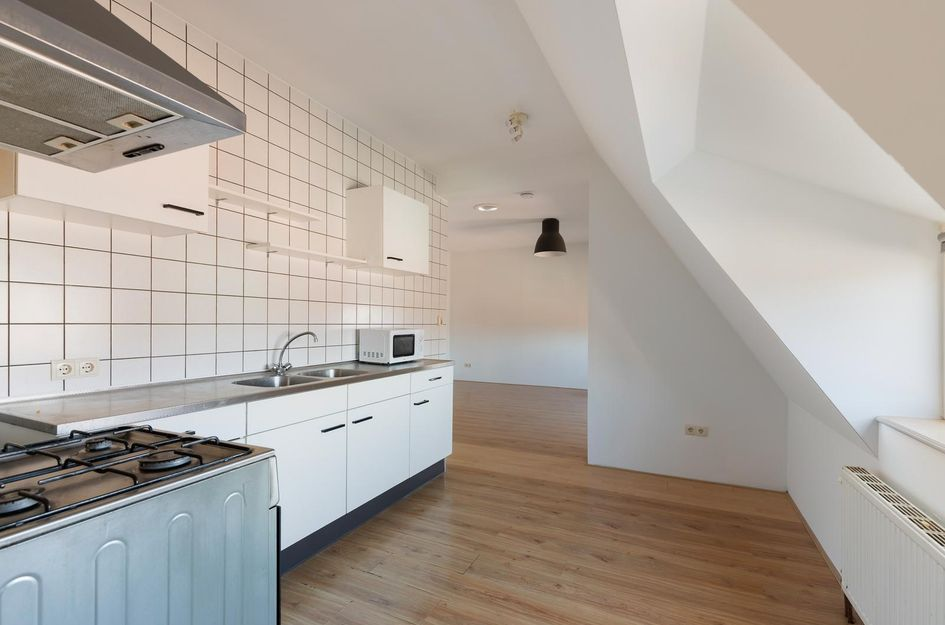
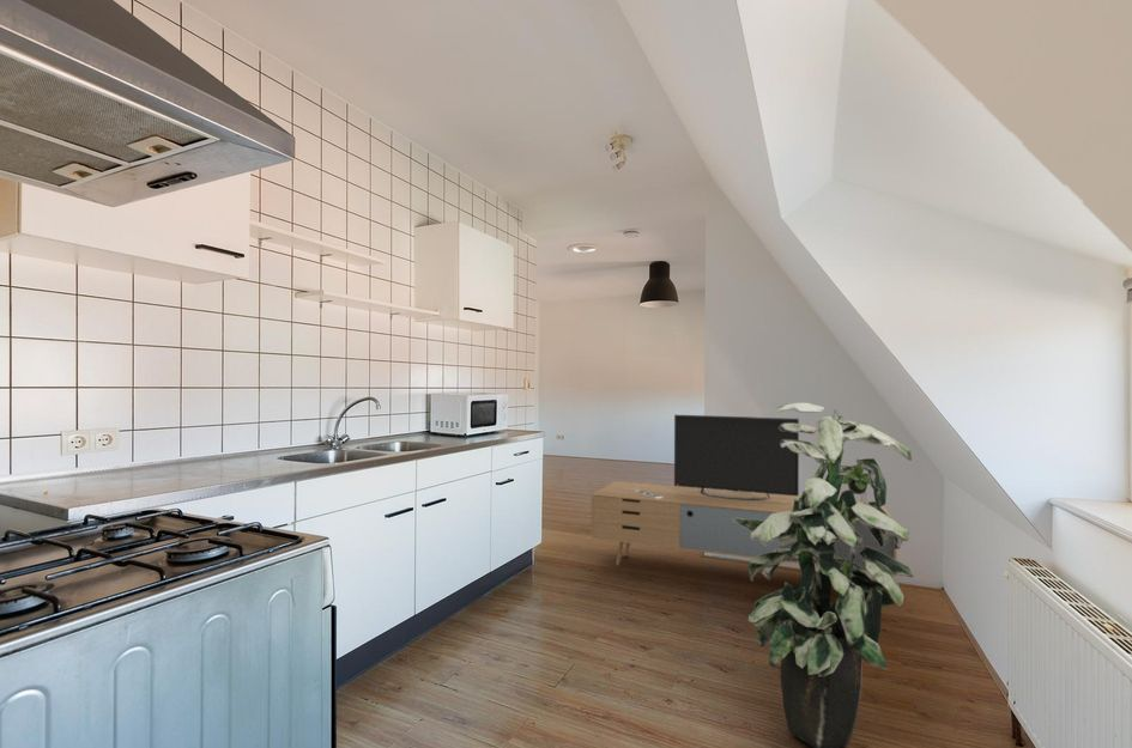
+ indoor plant (817, 565)
+ media console (732, 495)
